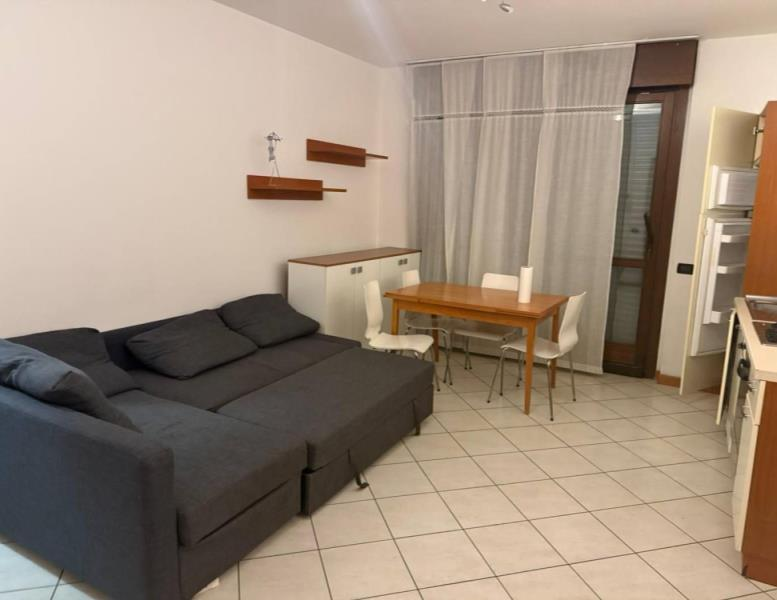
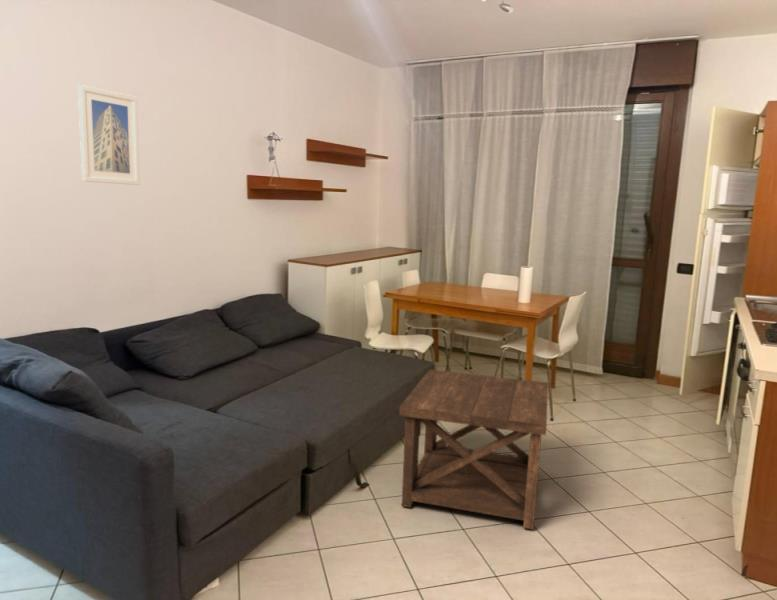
+ side table (479, 448)
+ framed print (110, 137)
